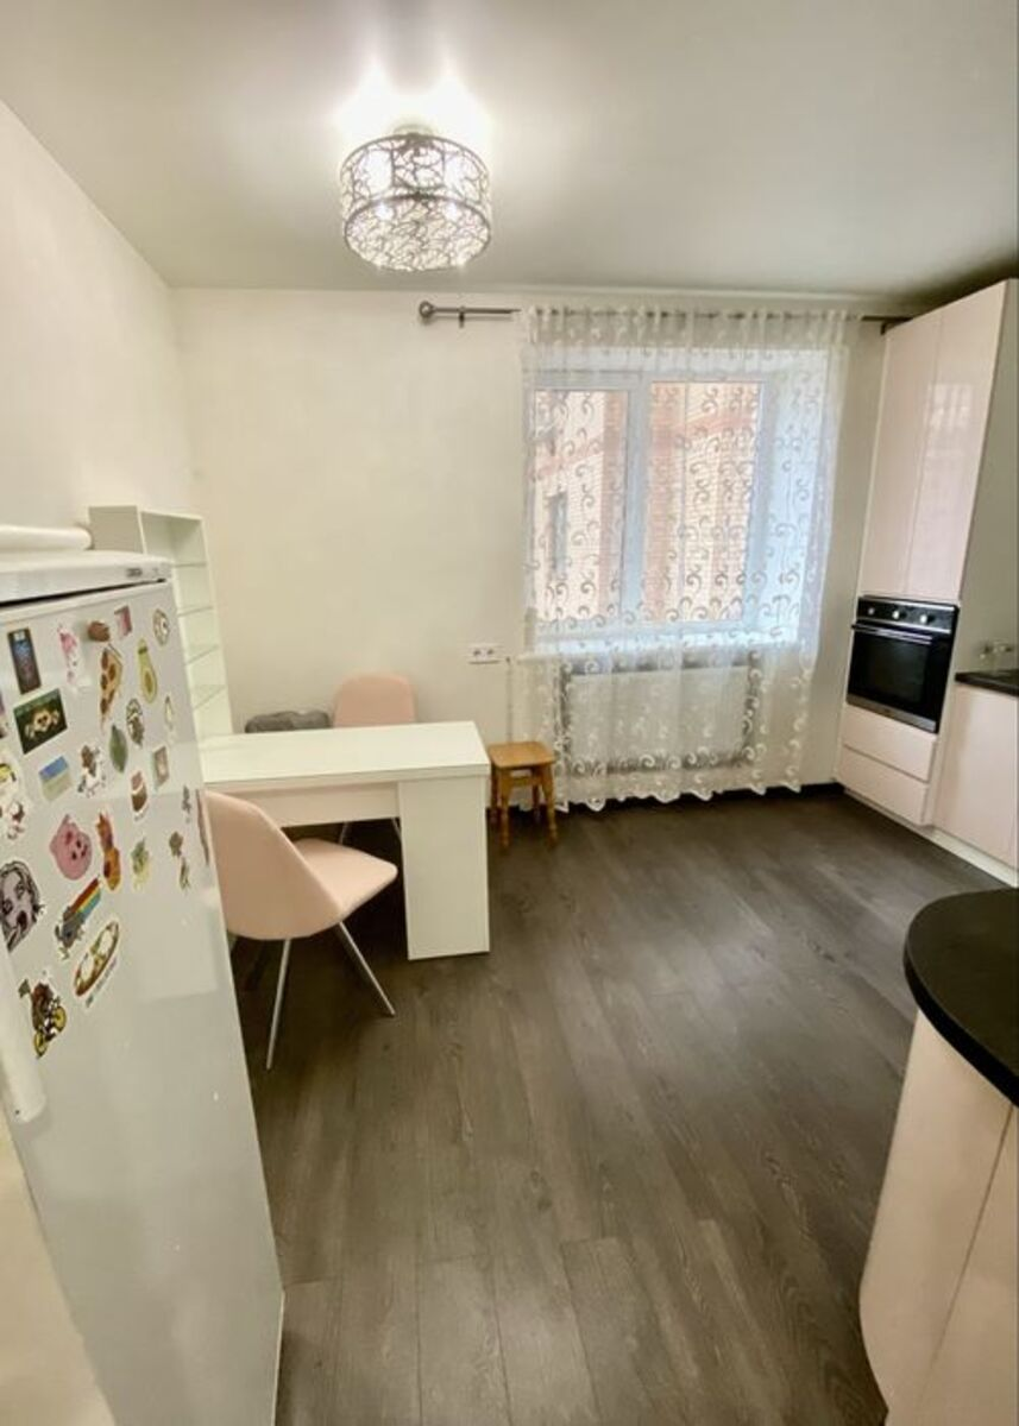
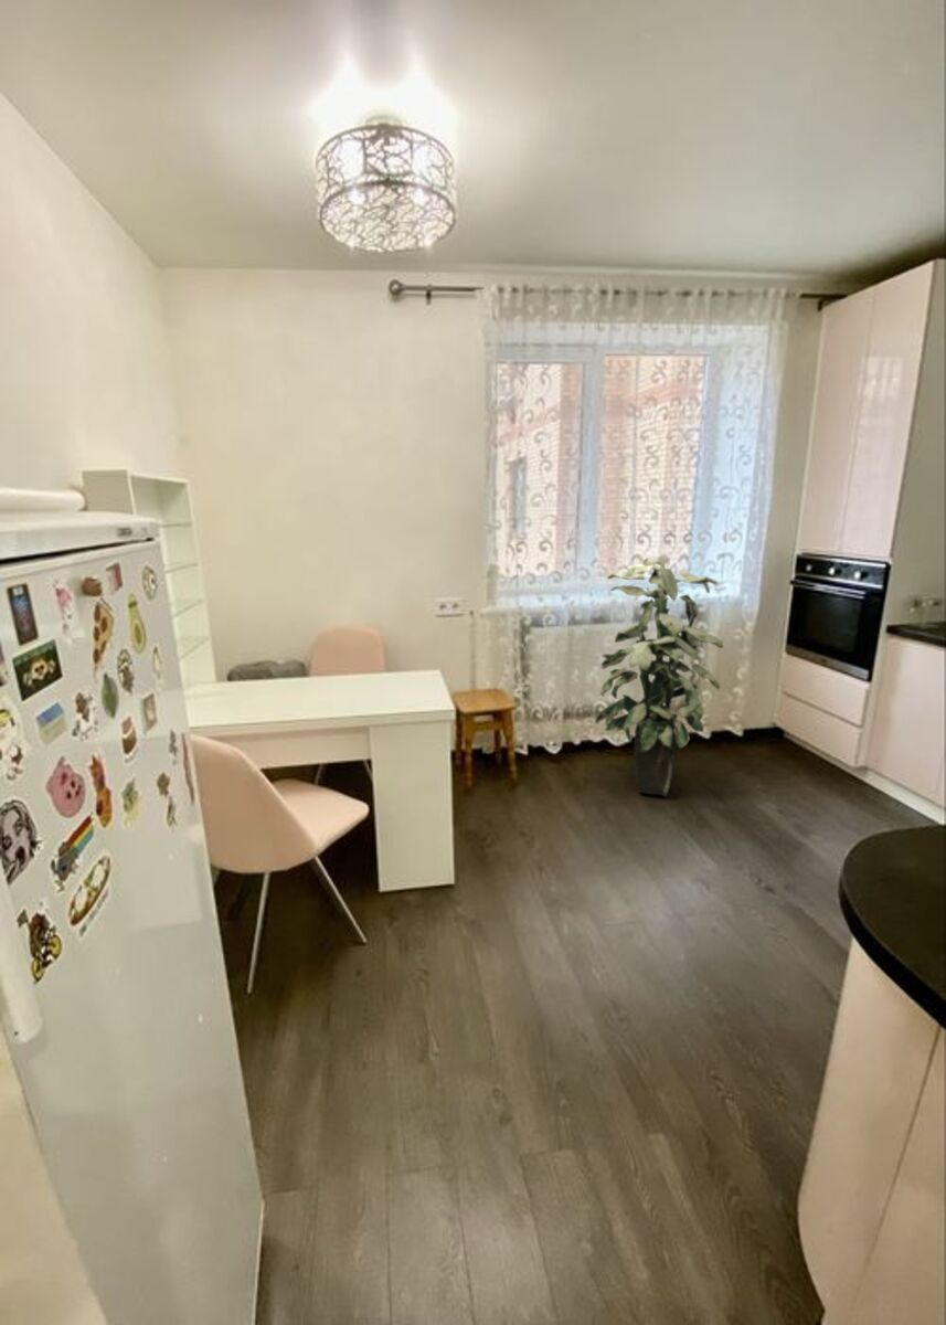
+ indoor plant (652, 675)
